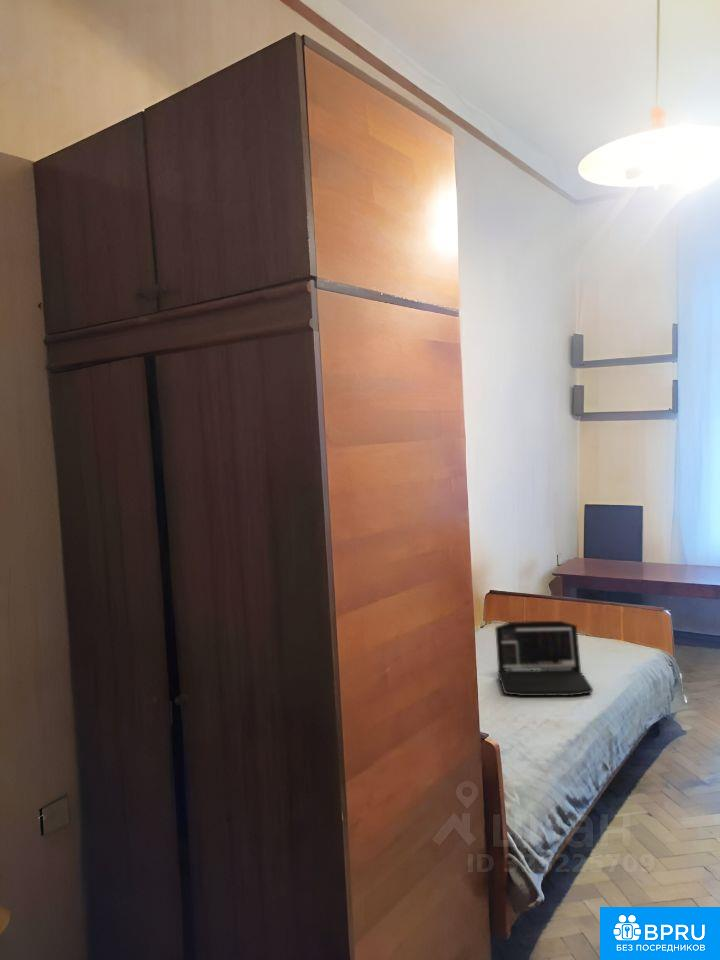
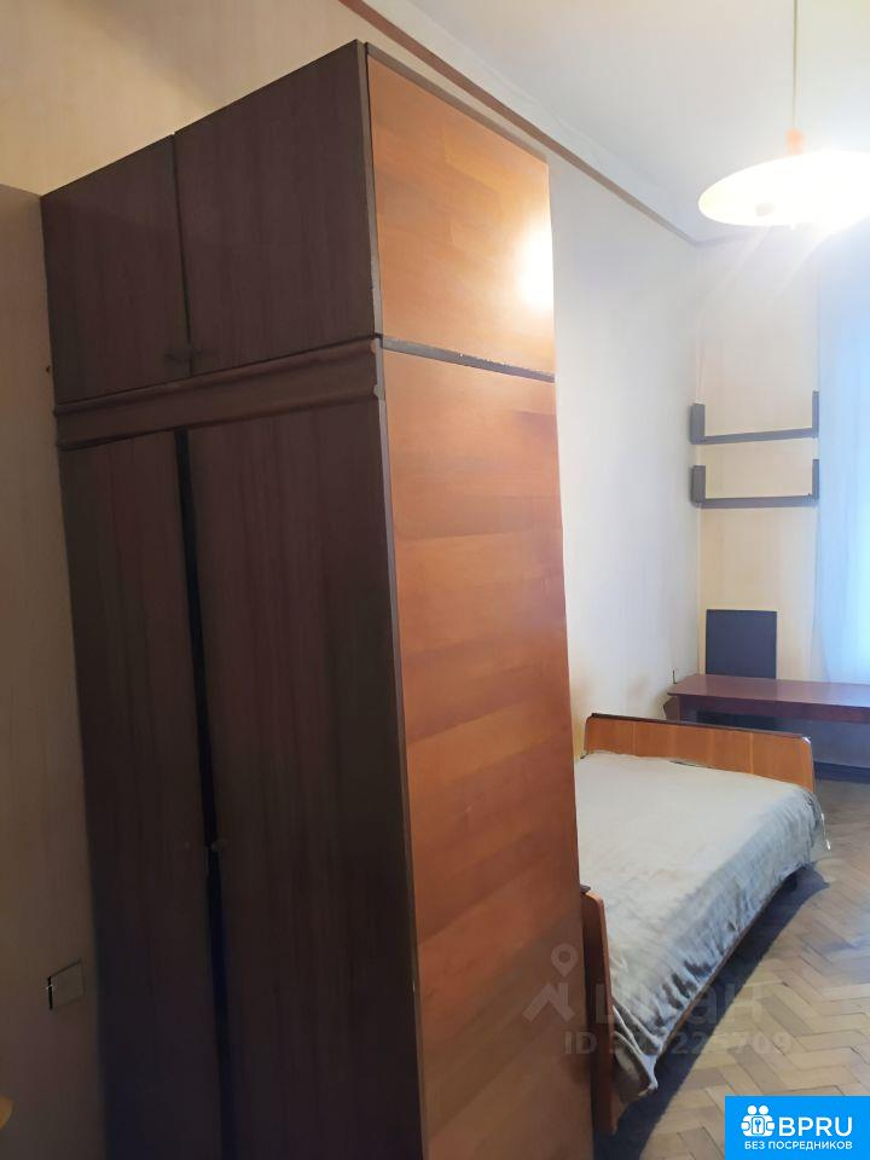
- laptop (541, 657)
